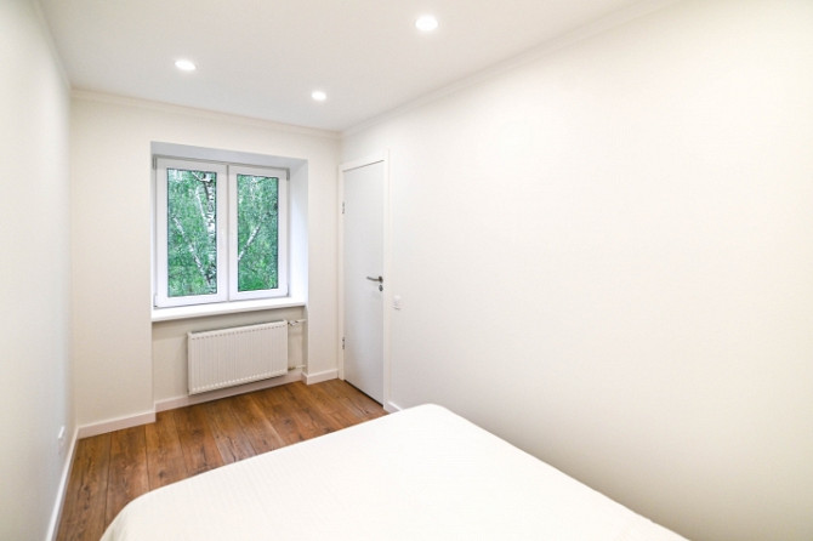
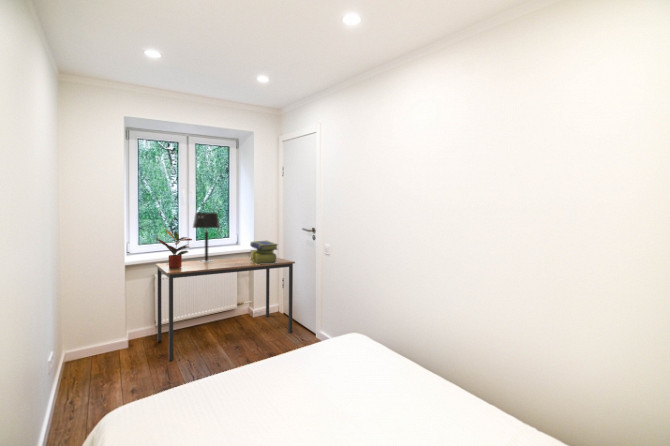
+ potted plant (178, 248)
+ table lamp (206, 236)
+ desk (220, 273)
+ stack of books (264, 251)
